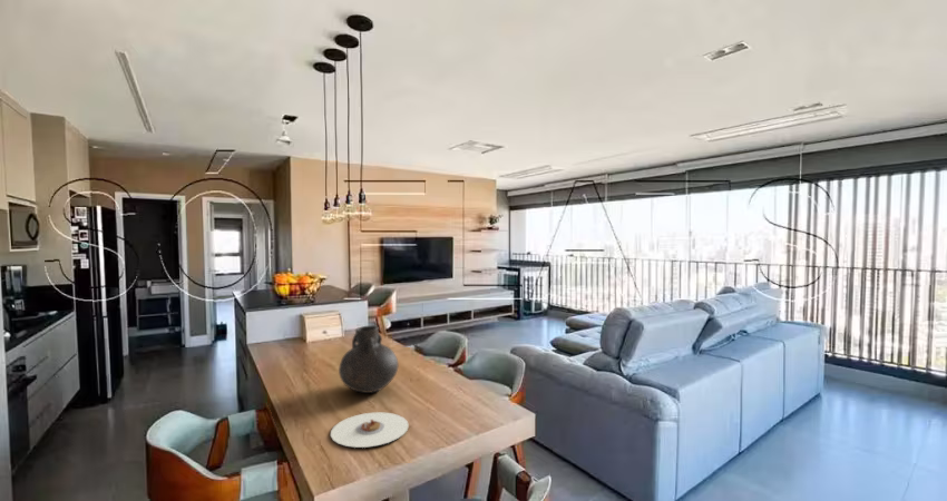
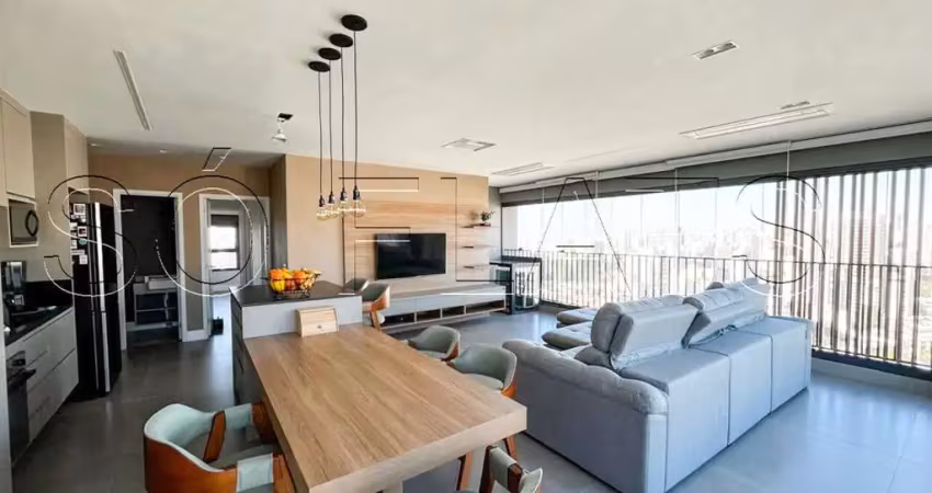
- vase (369, 357)
- plate (370, 424)
